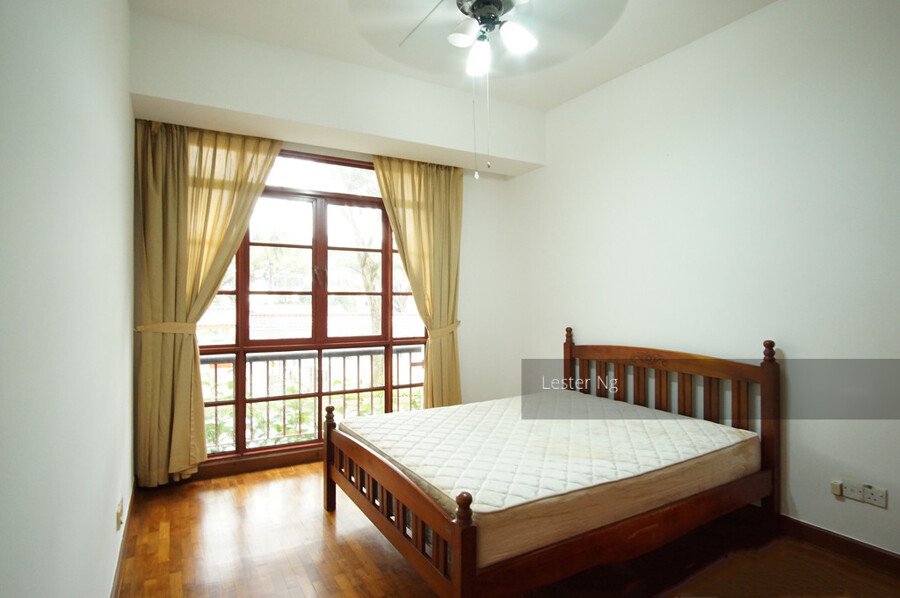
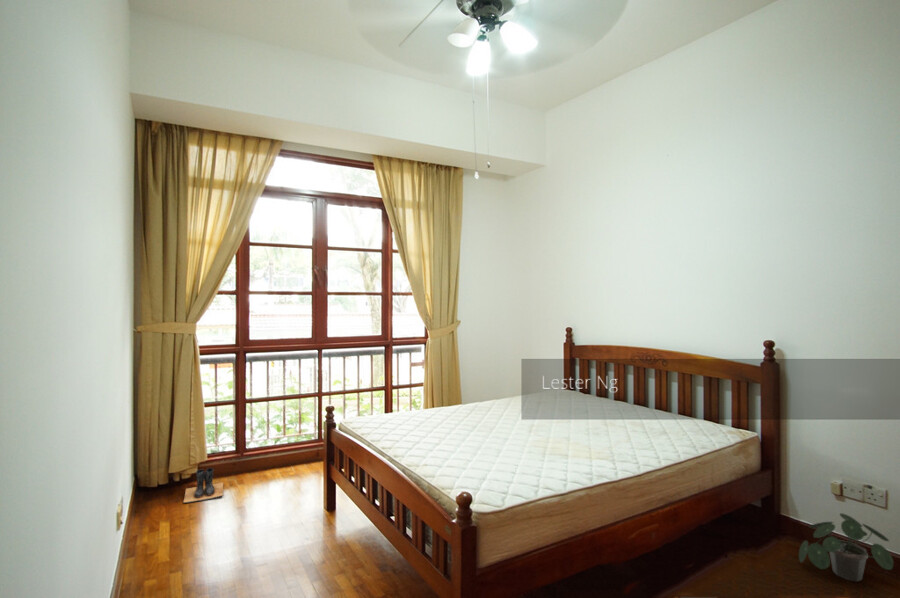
+ potted plant (843, 544)
+ boots (203, 482)
